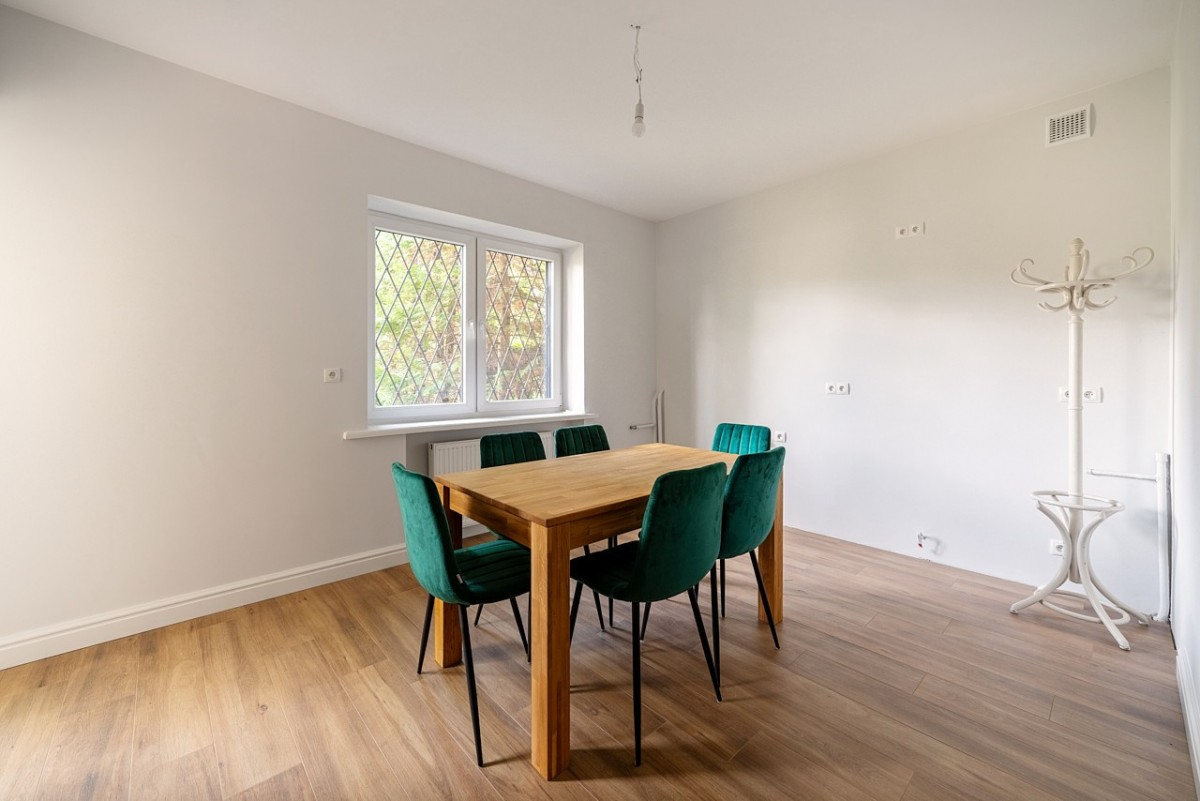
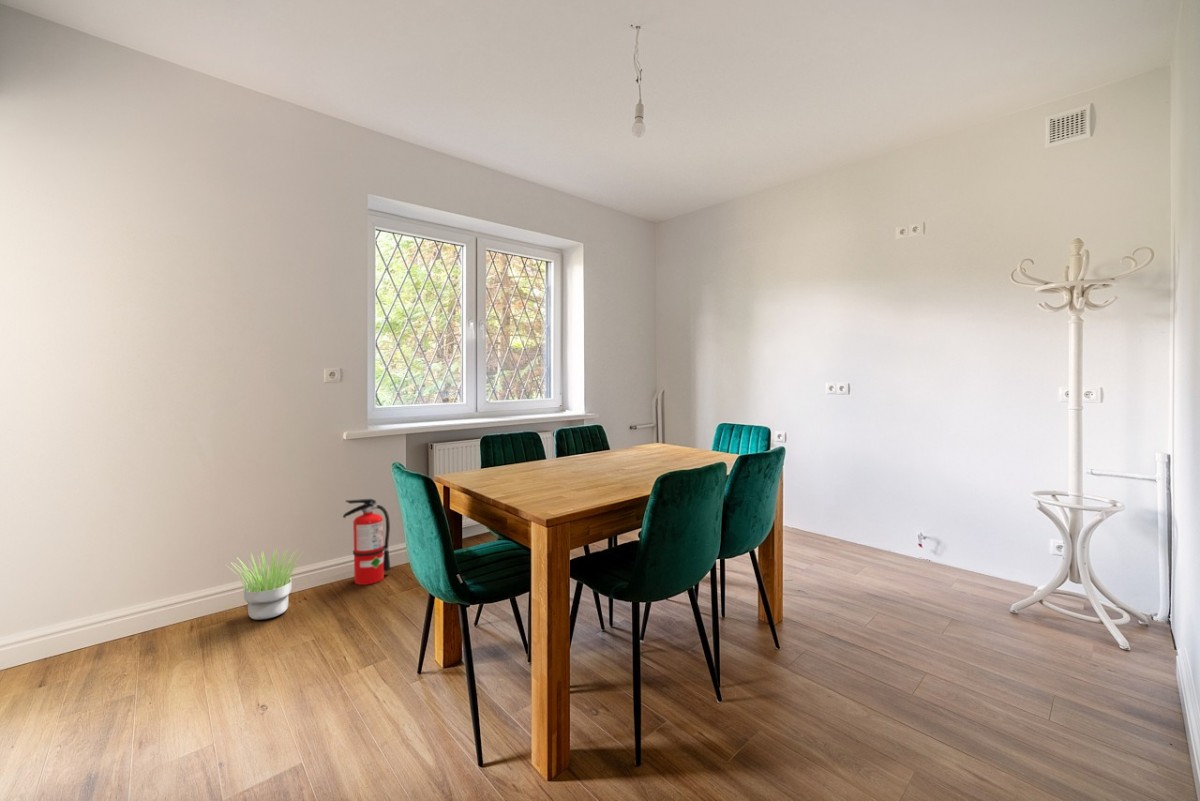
+ fire extinguisher (369, 539)
+ potted plant (267, 585)
